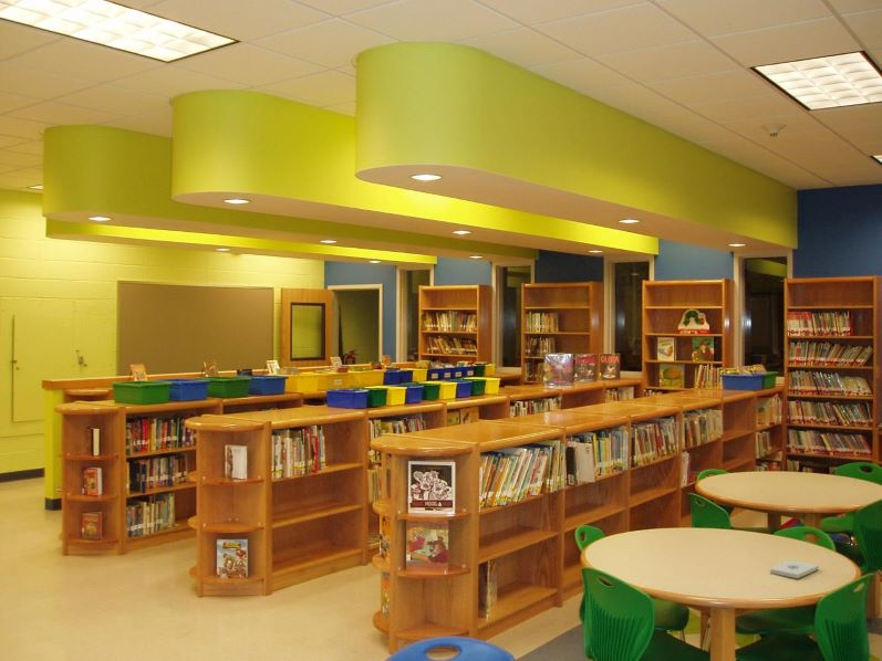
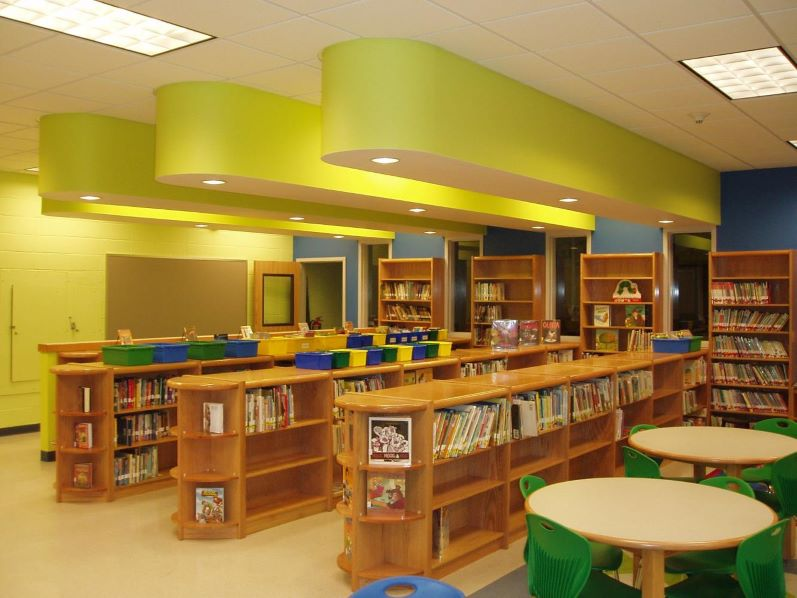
- notepad (793, 568)
